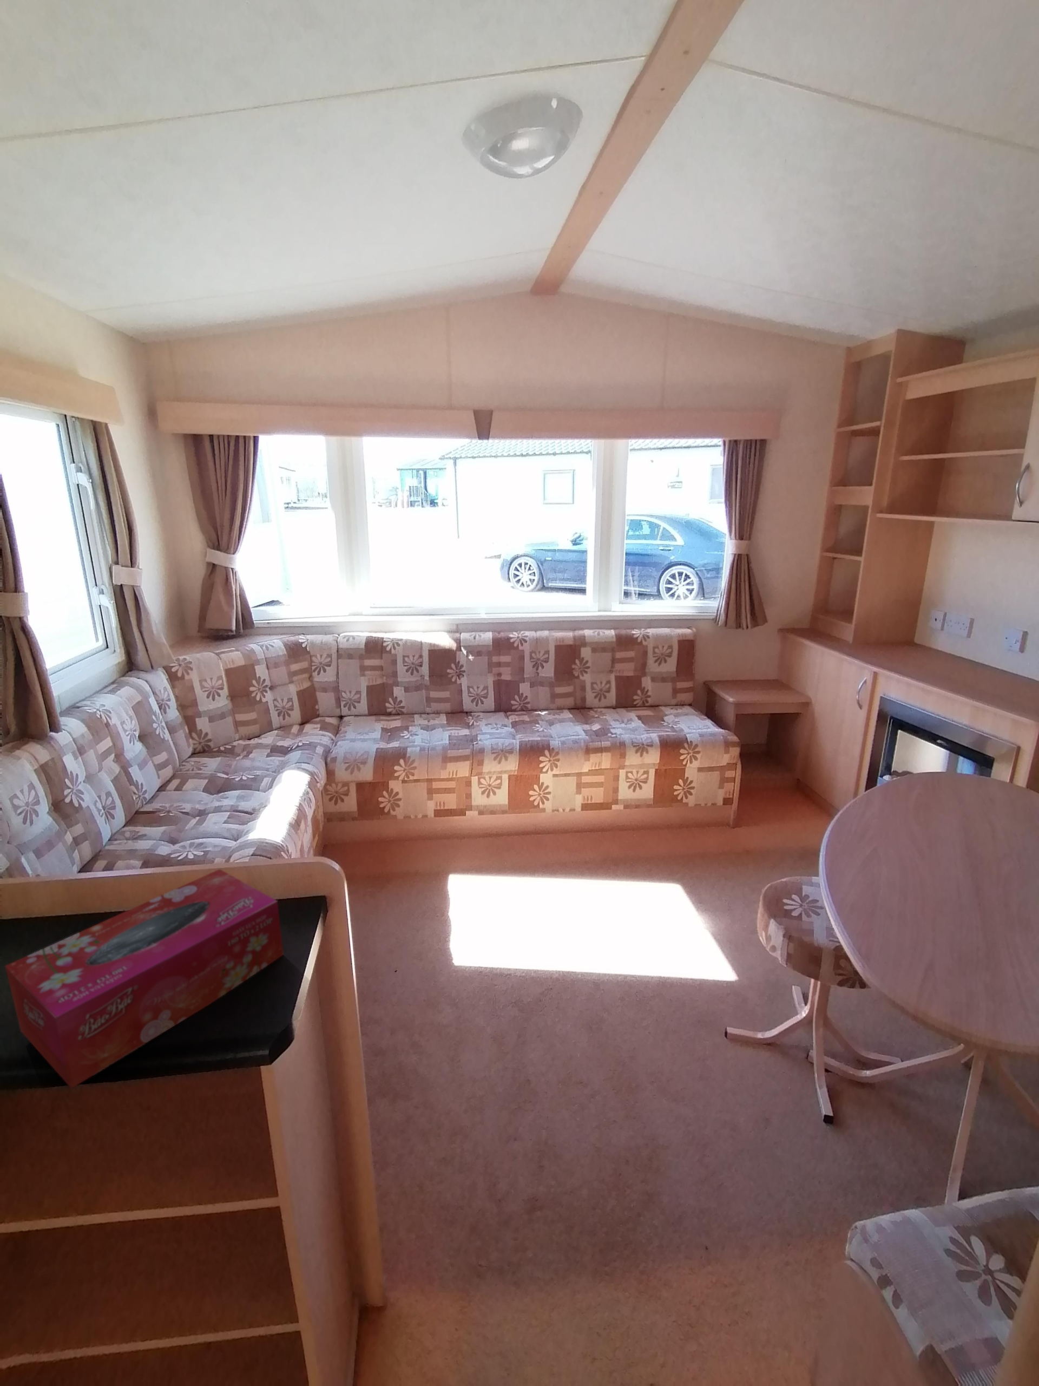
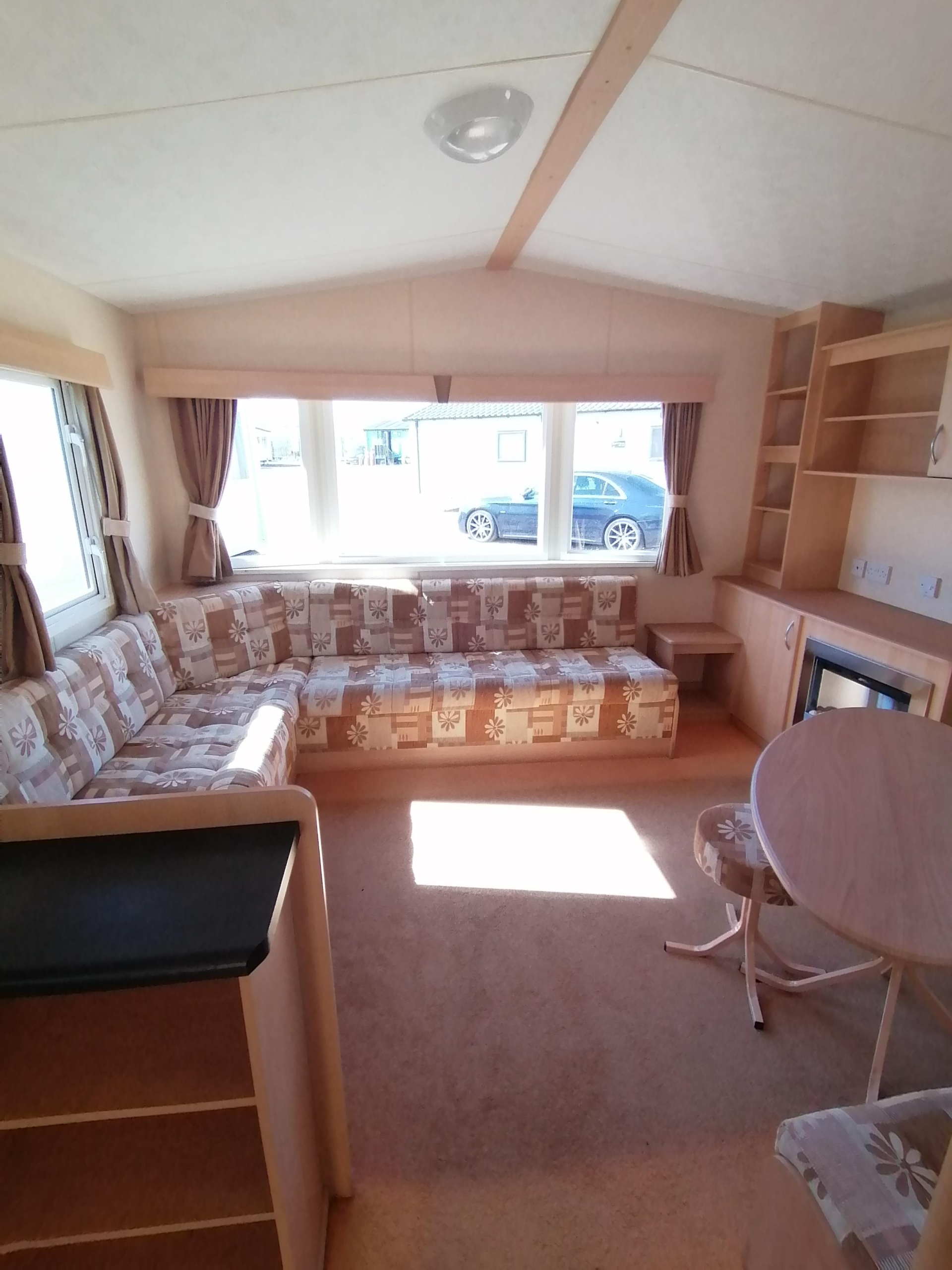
- tissue box (156, 963)
